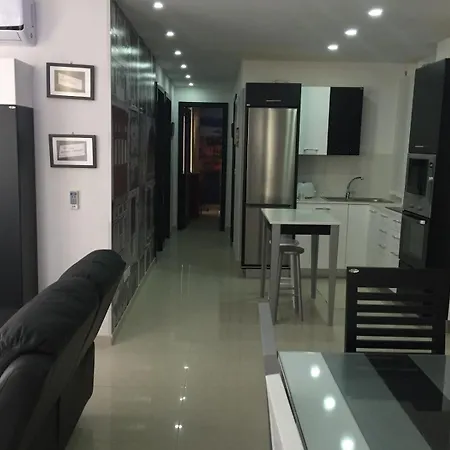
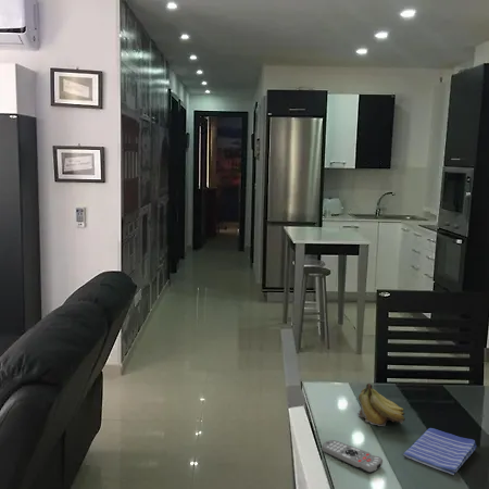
+ dish towel (440, 448)
+ fruit (383, 403)
+ remote control (350, 455)
